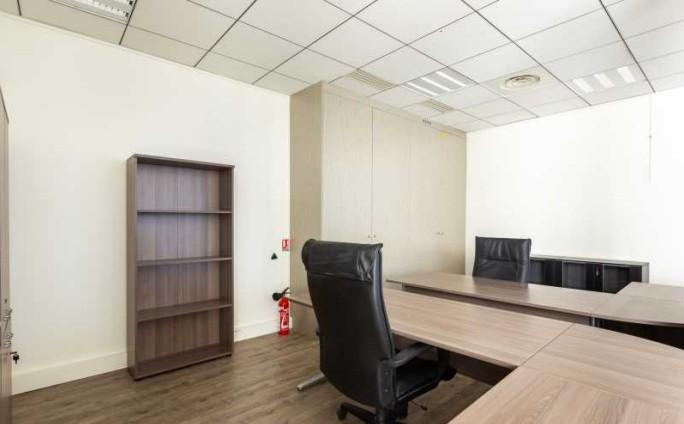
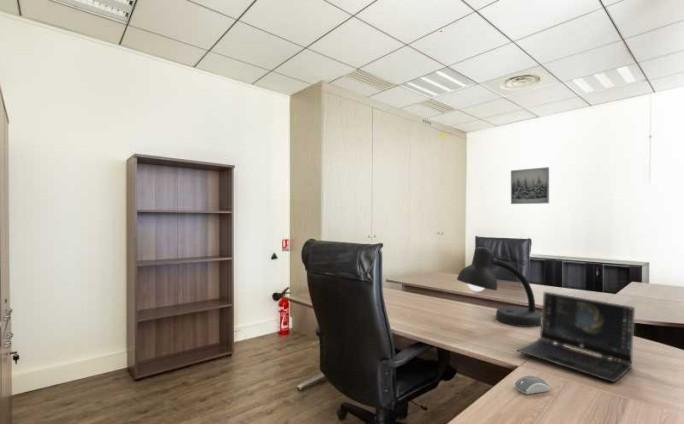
+ laptop computer (573, 331)
+ computer mouse (532, 382)
+ desk lamp (496, 283)
+ wall art (529, 186)
